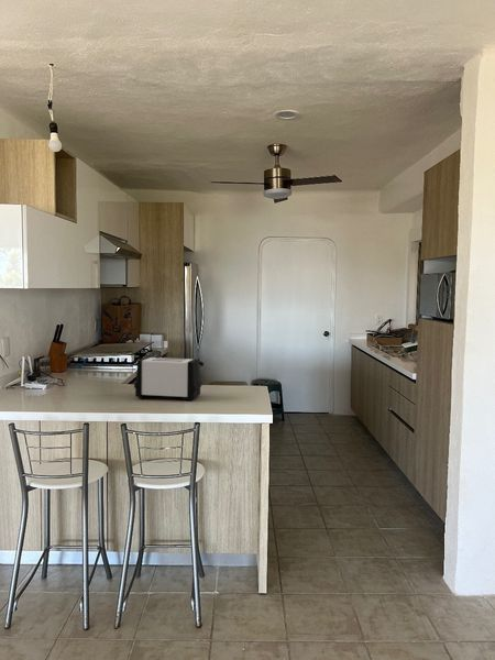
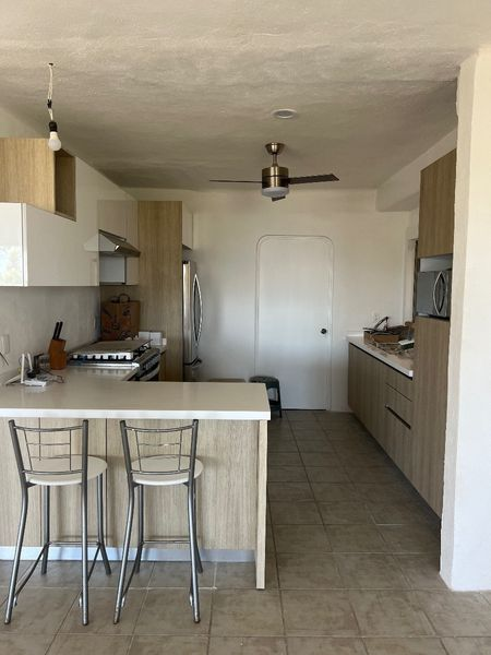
- toaster (167, 377)
